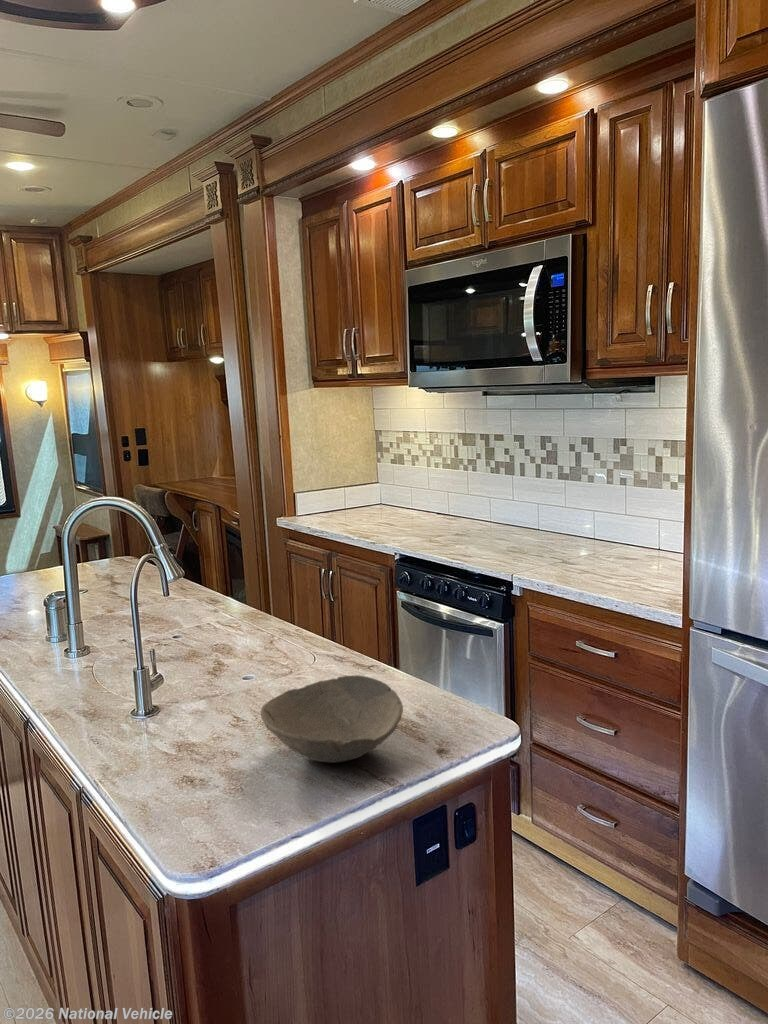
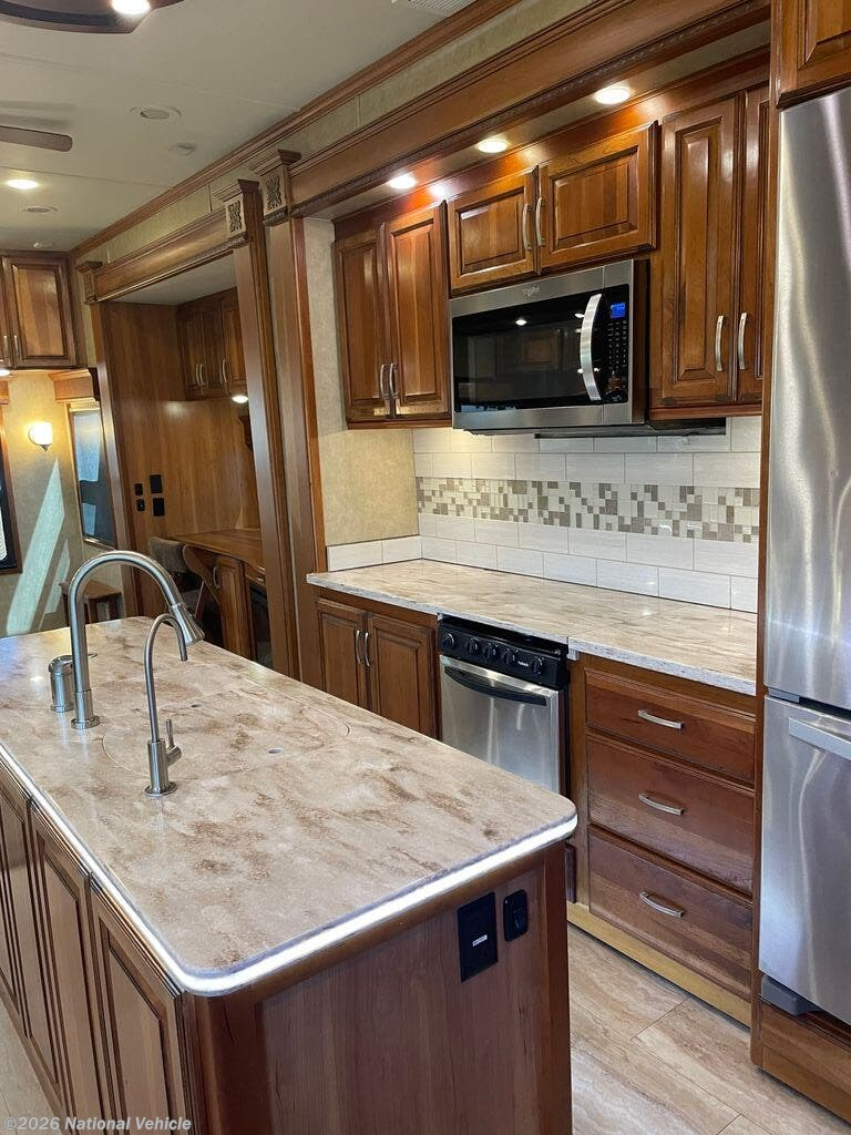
- bowl (331, 726)
